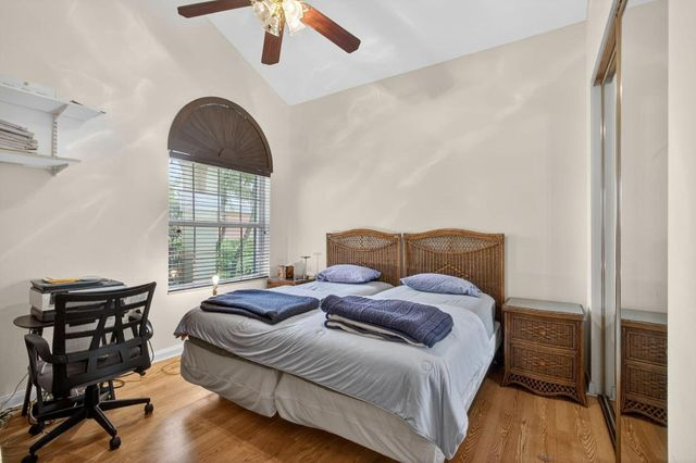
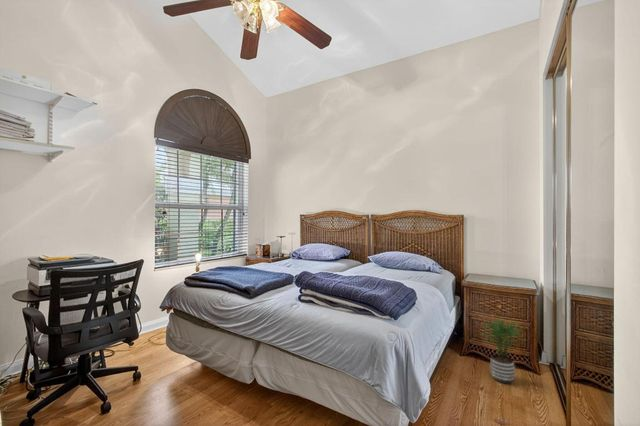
+ potted plant (501, 349)
